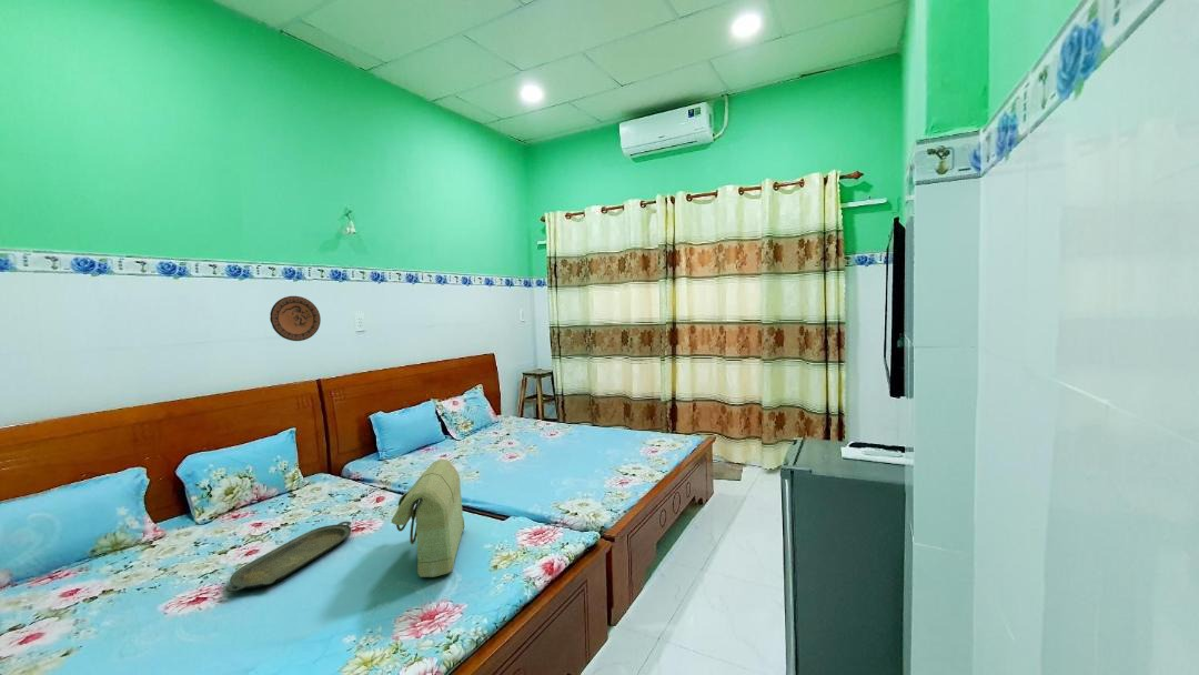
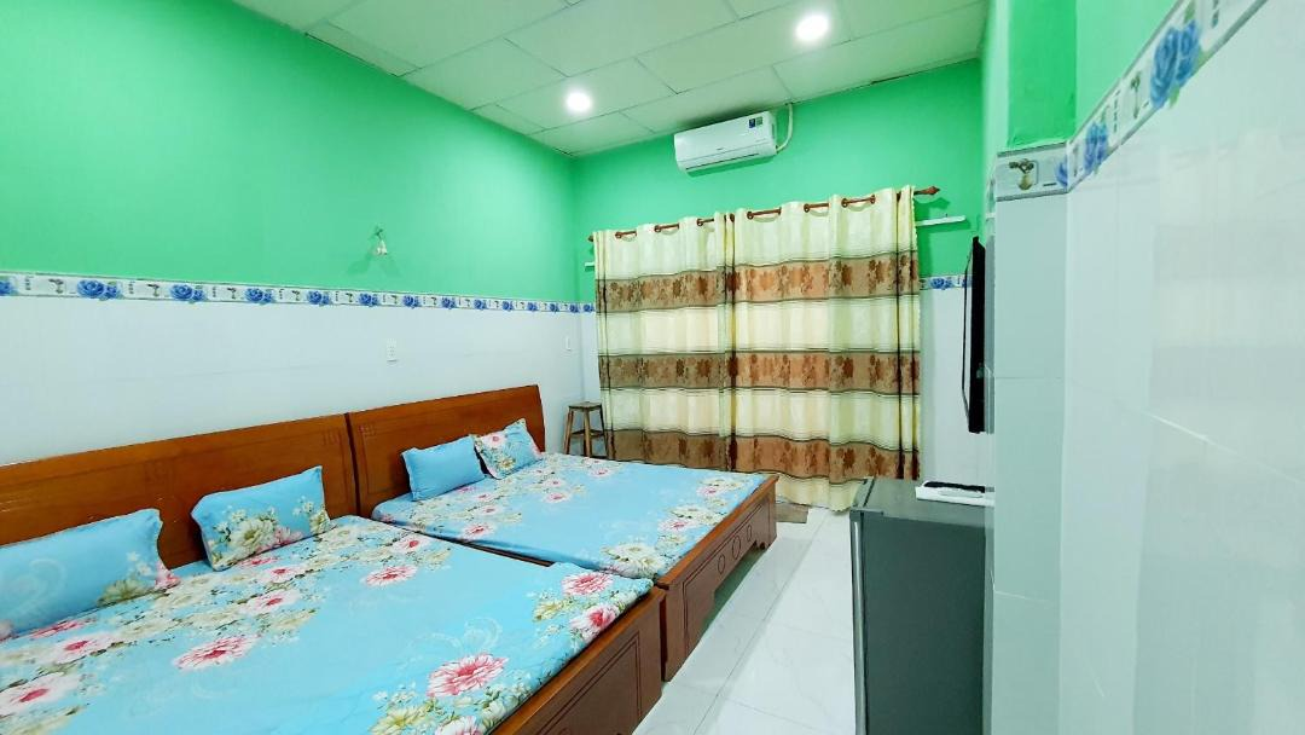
- serving tray (296, 554)
- handbag (429, 512)
- decorative plate (295, 318)
